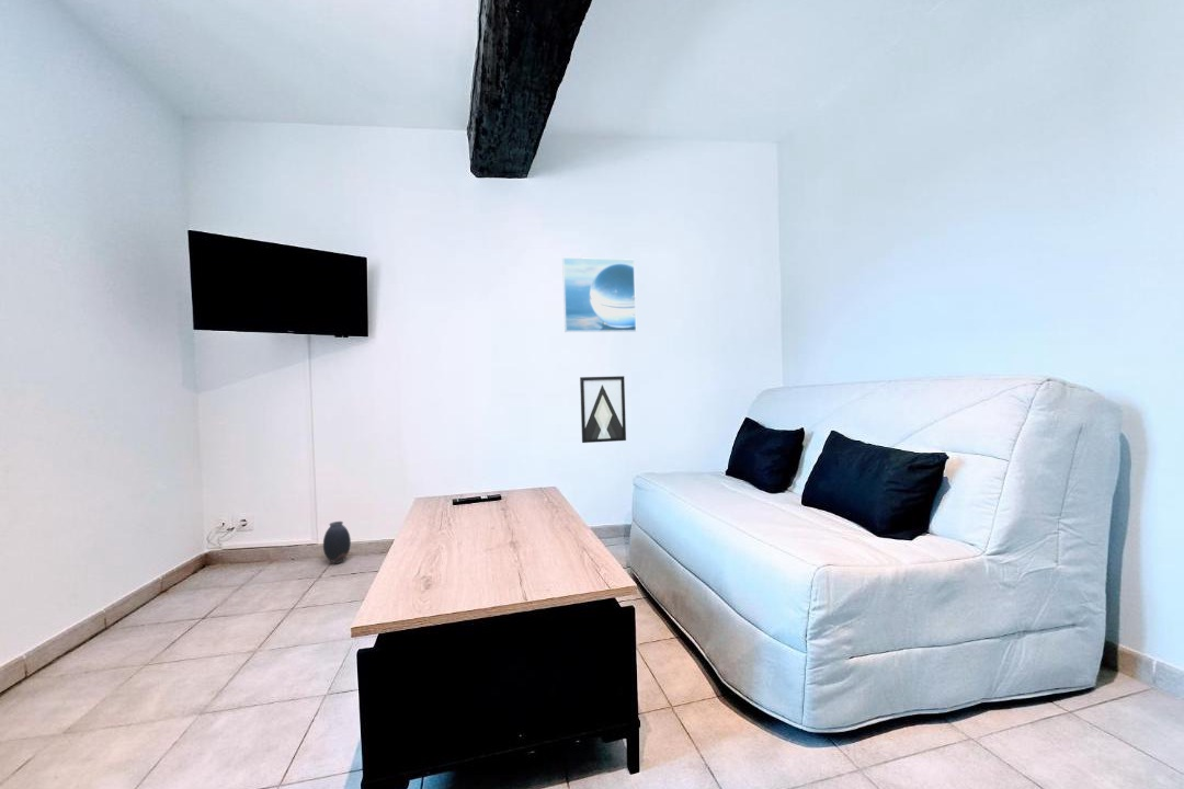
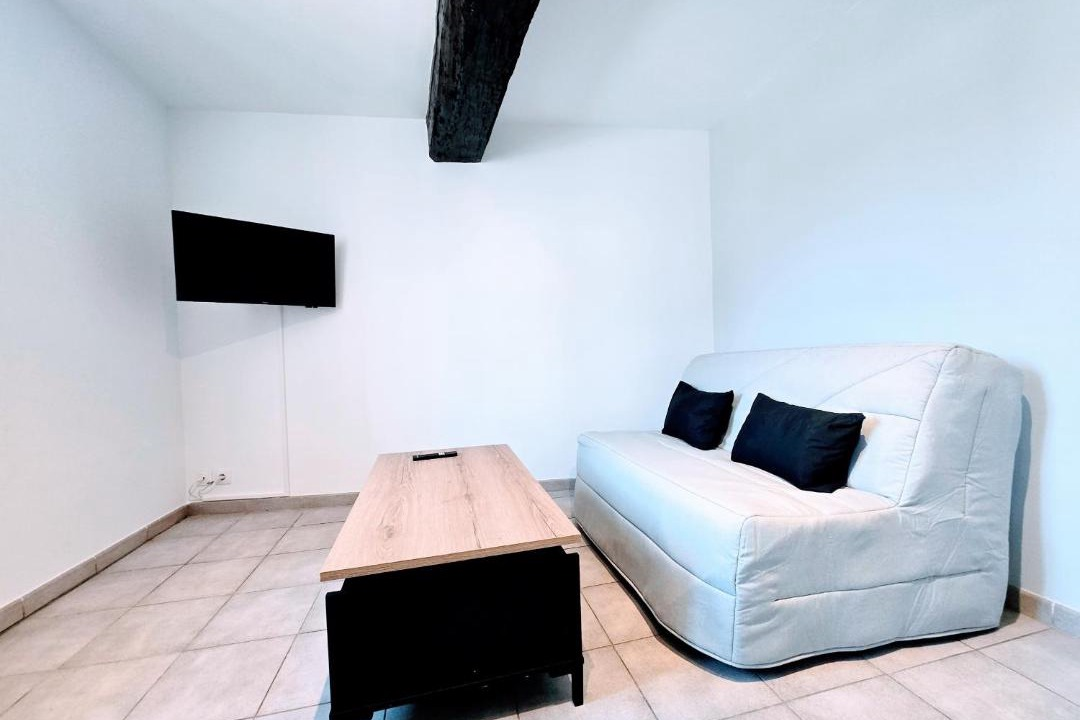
- wall art (603, 409)
- vase (337, 542)
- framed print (600, 295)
